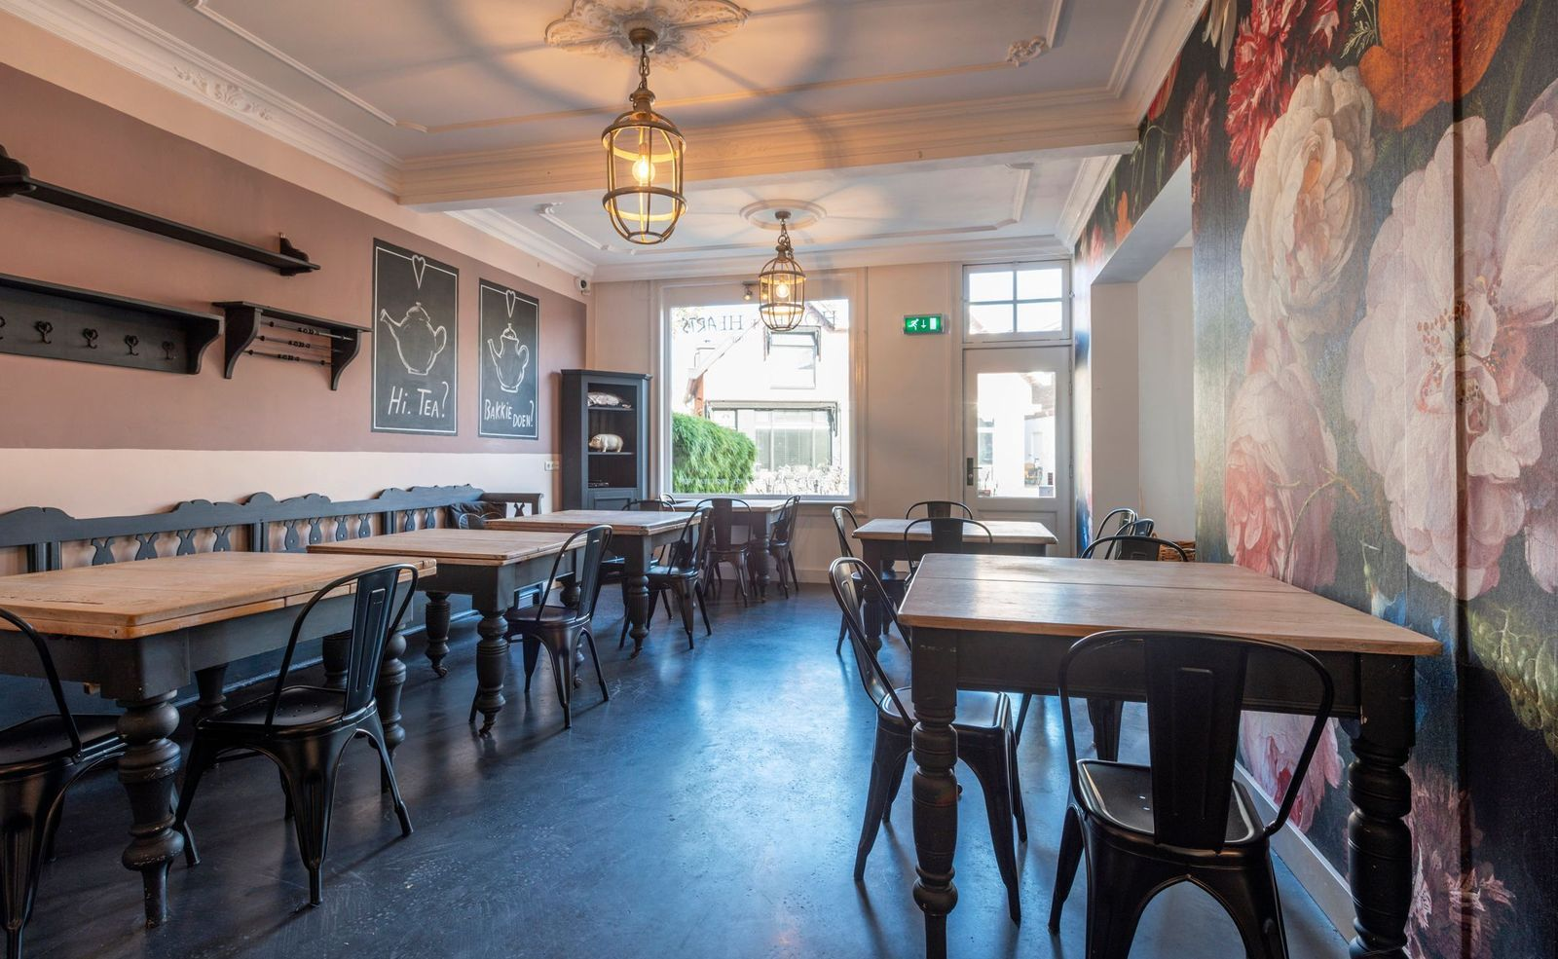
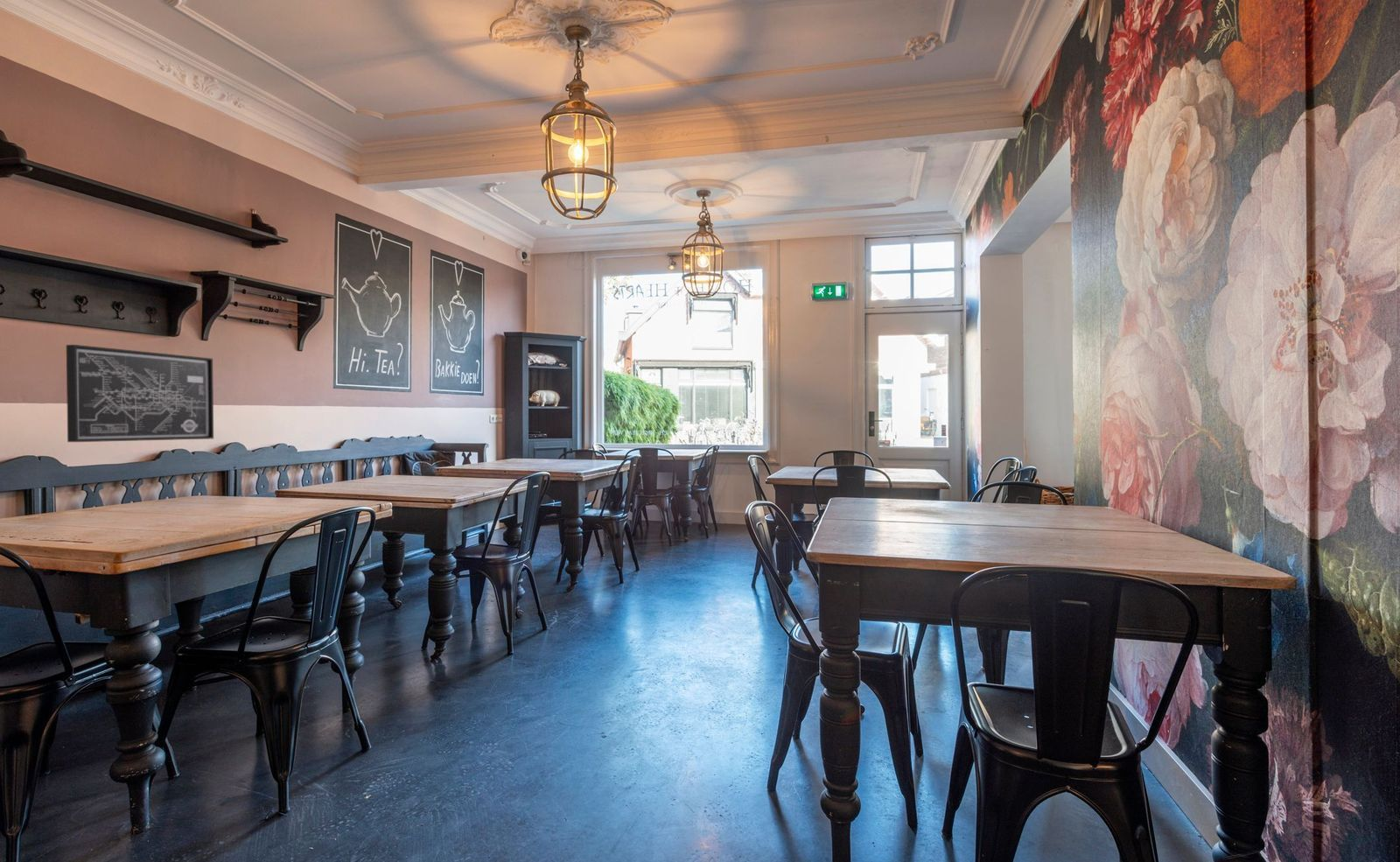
+ wall art (146, 396)
